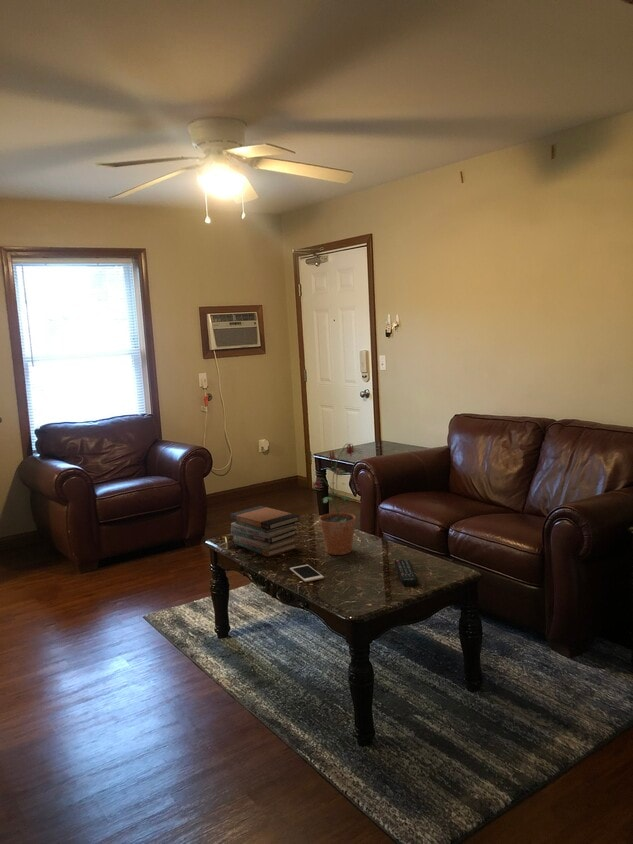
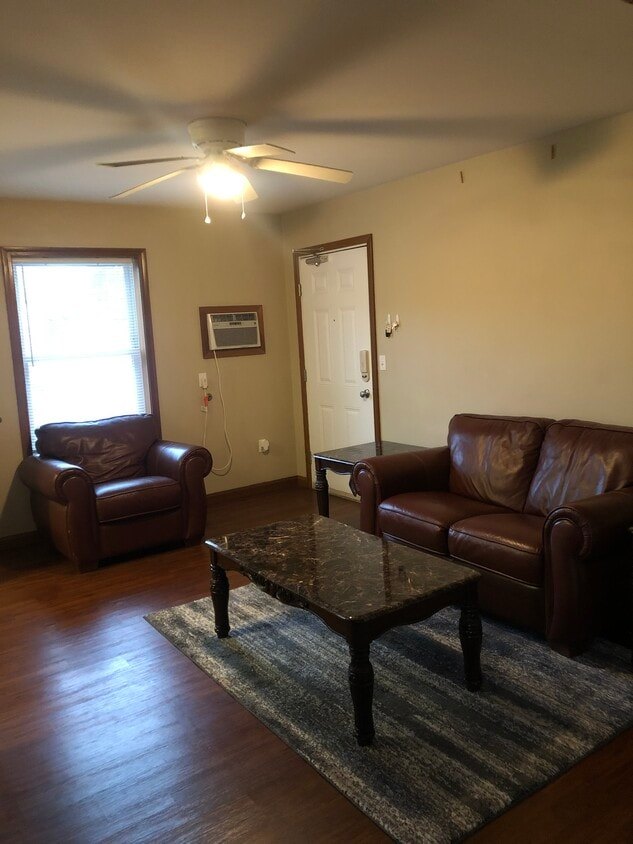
- cell phone (306, 573)
- book stack (264, 530)
- remote control (405, 571)
- potted plant (333, 498)
